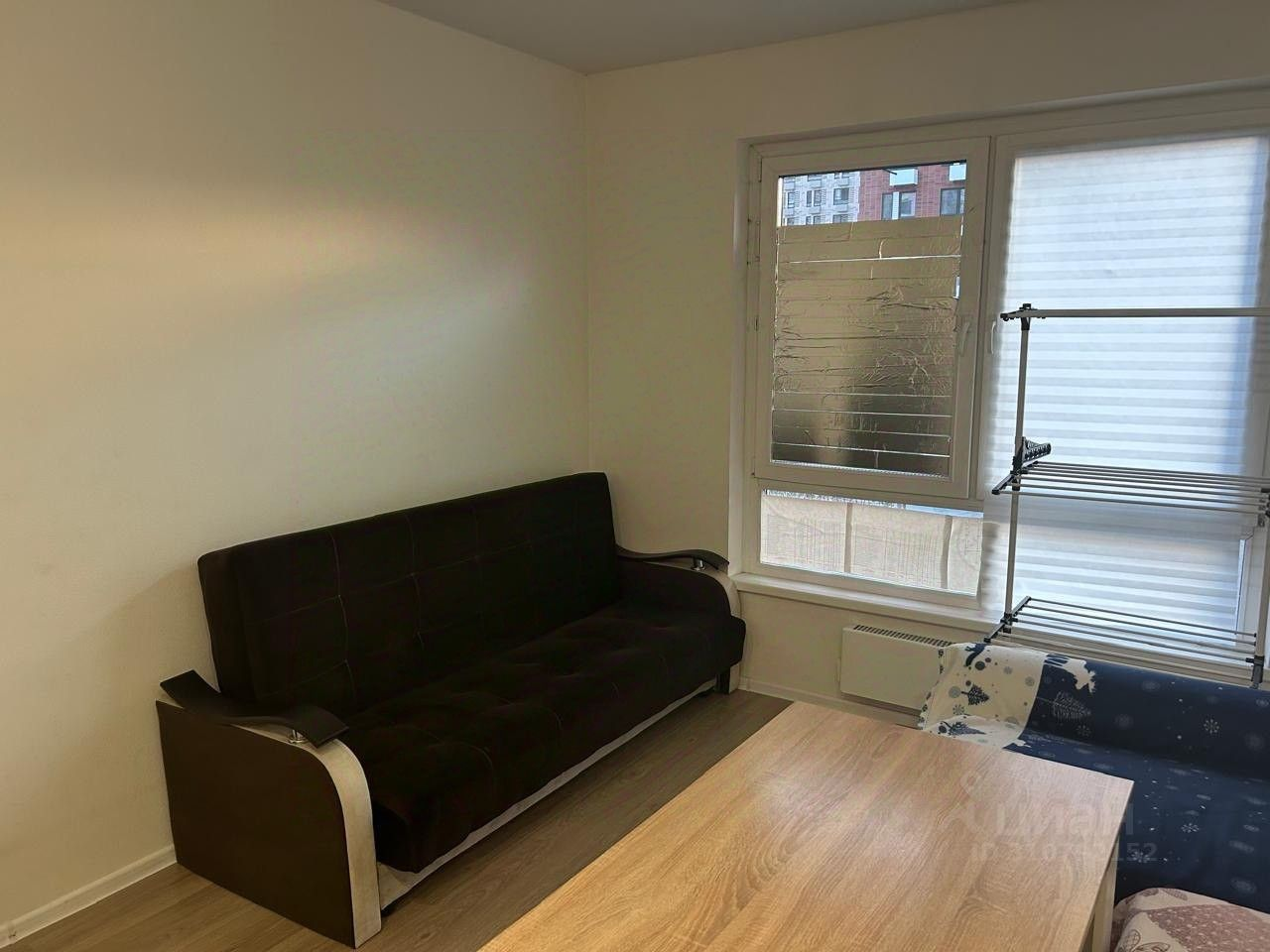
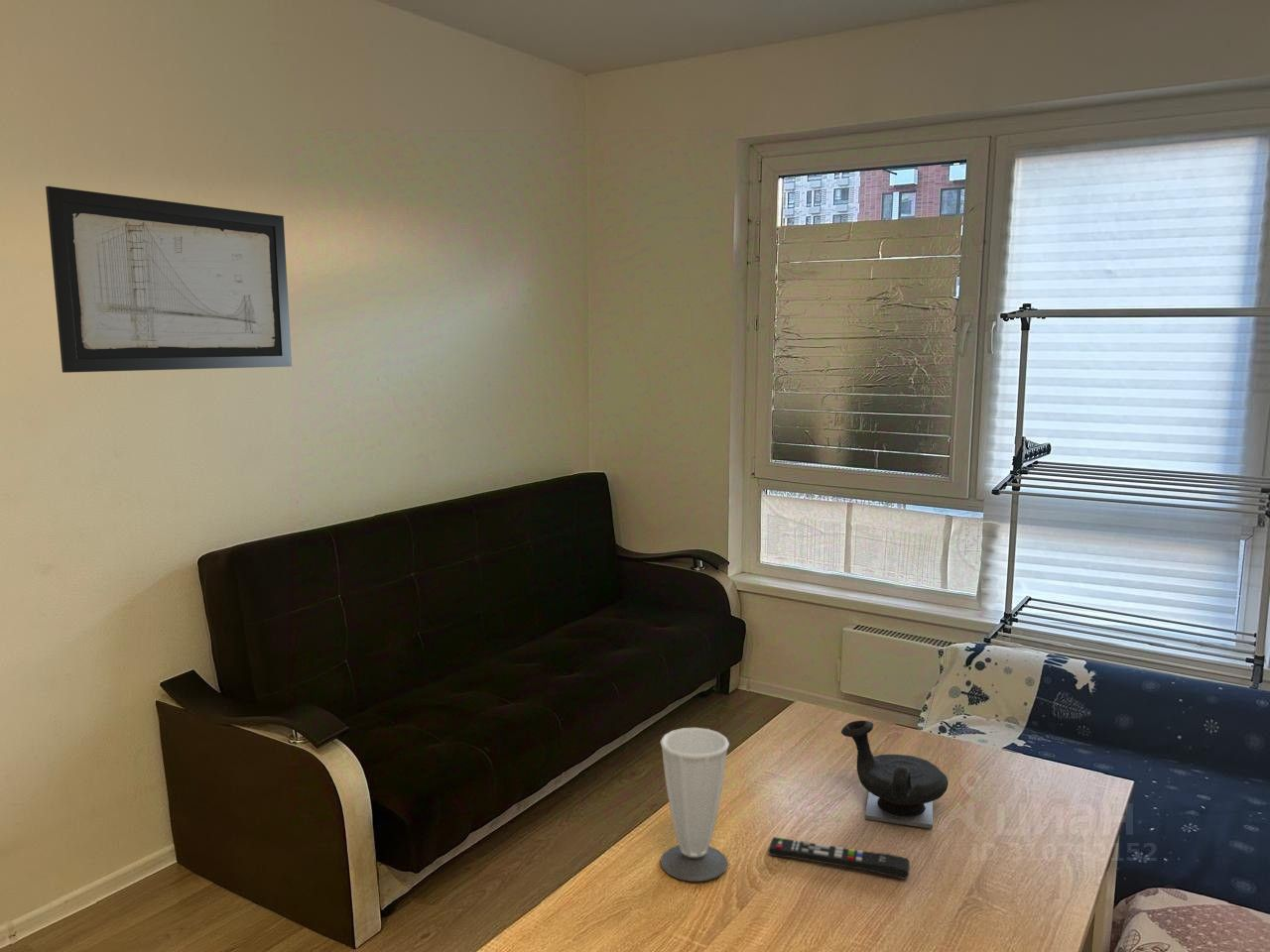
+ teapot (892, 772)
+ remote control (837, 857)
+ wall art (183, 287)
+ cup (694, 802)
